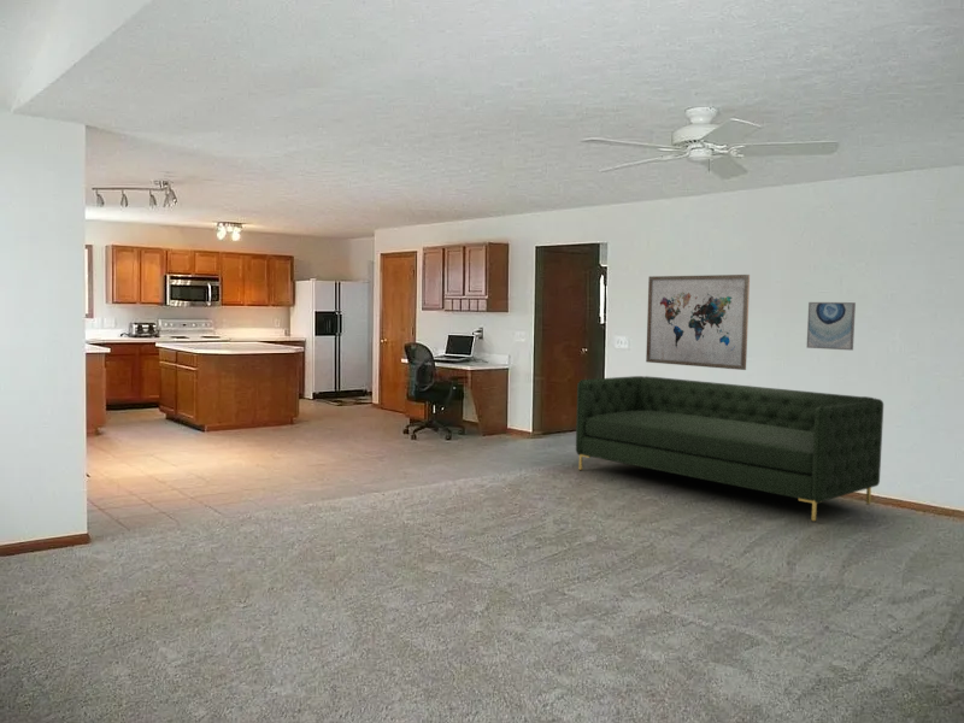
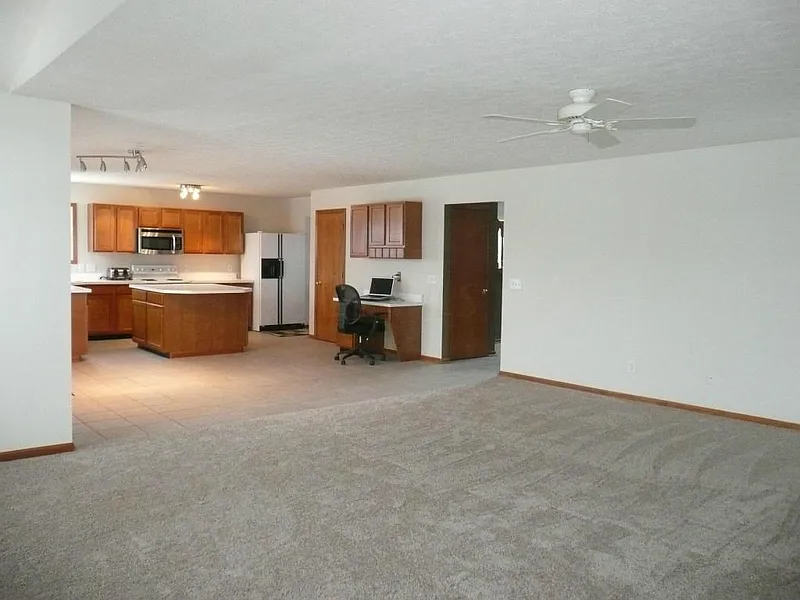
- sofa (716, 436)
- wall art (830, 325)
- wall art (694, 321)
